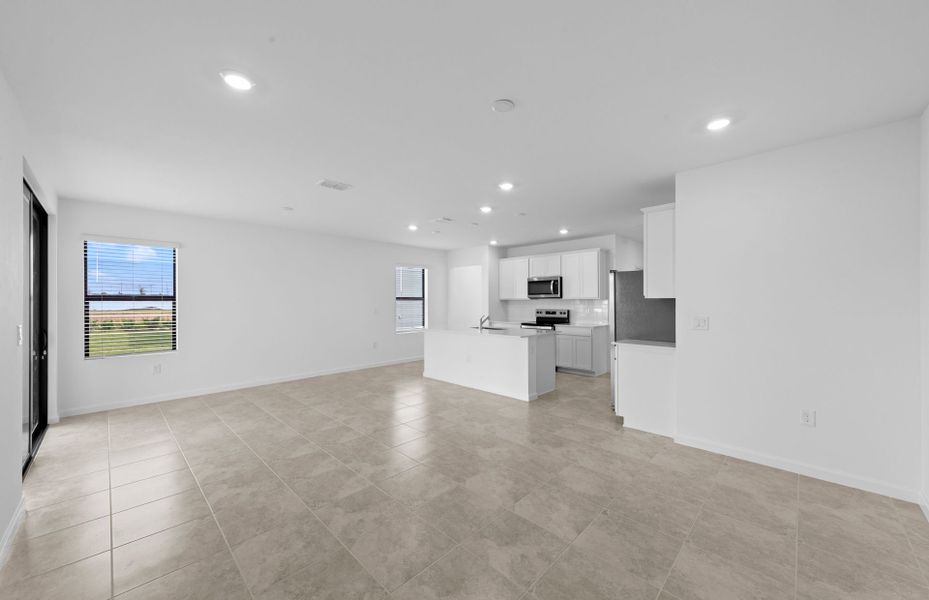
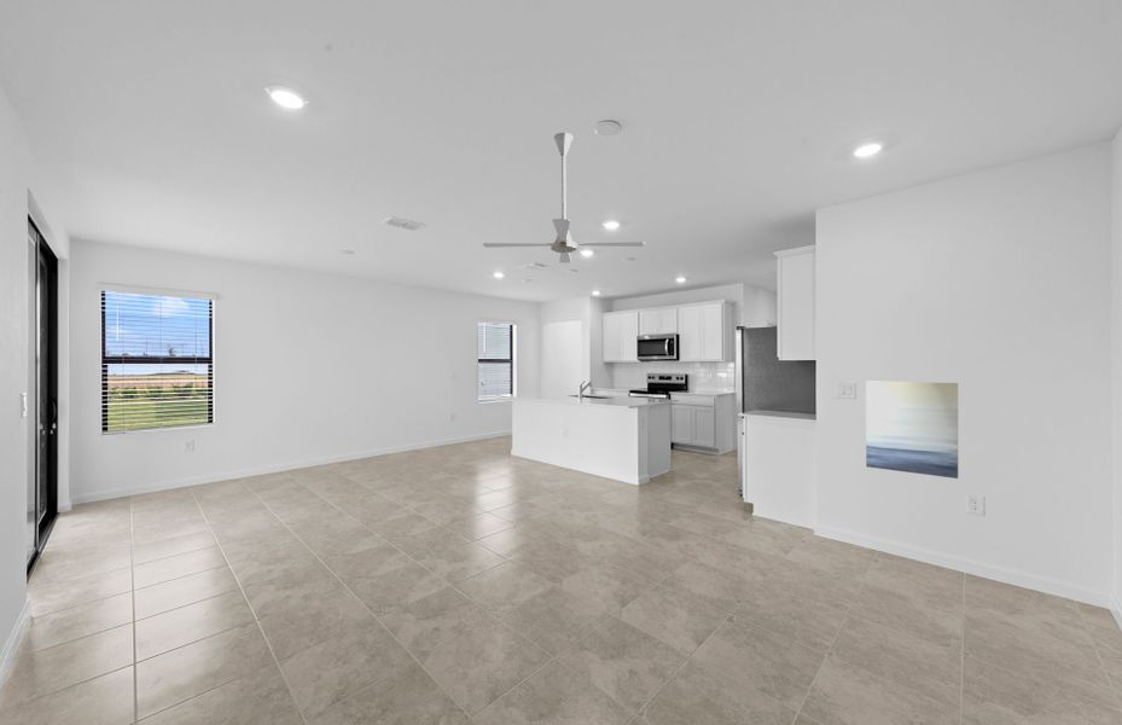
+ ceiling fan (563, 193)
+ wall art (909, 427)
